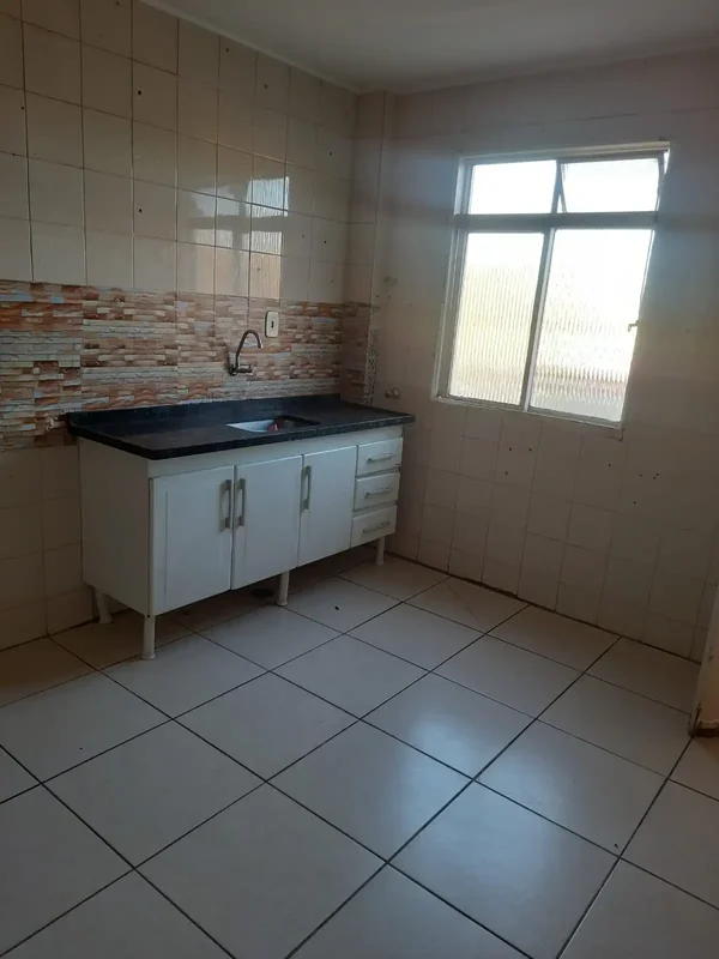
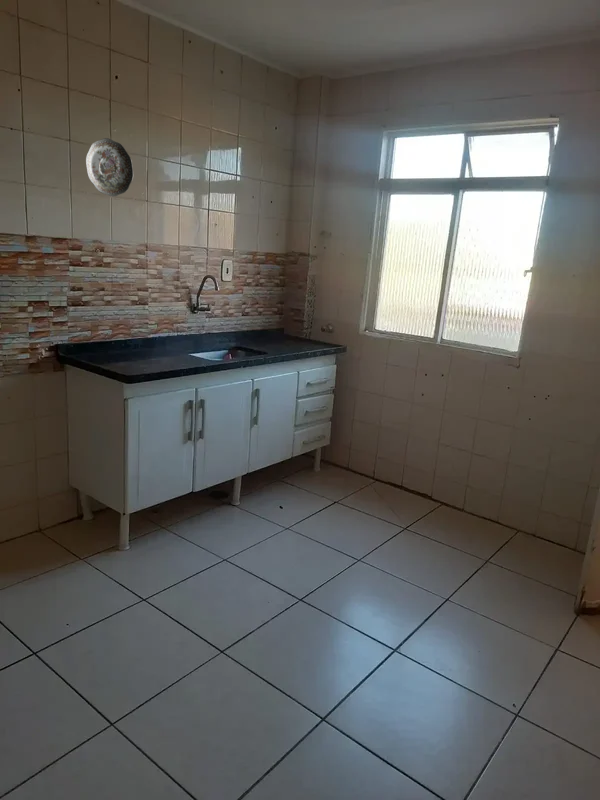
+ decorative plate (109, 167)
